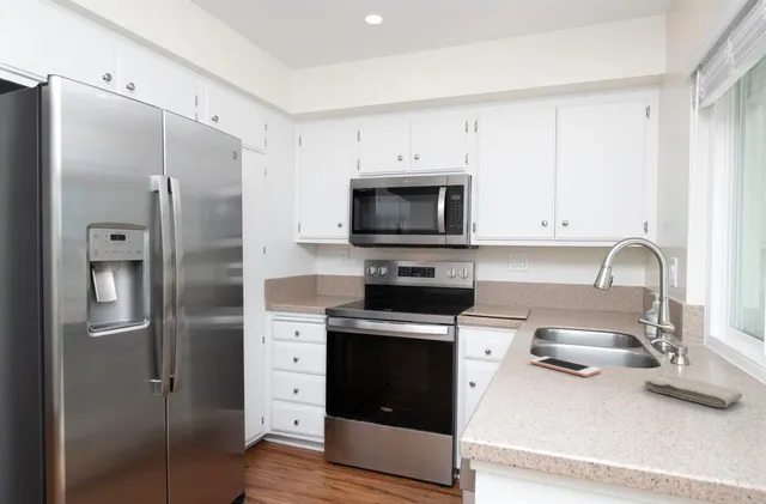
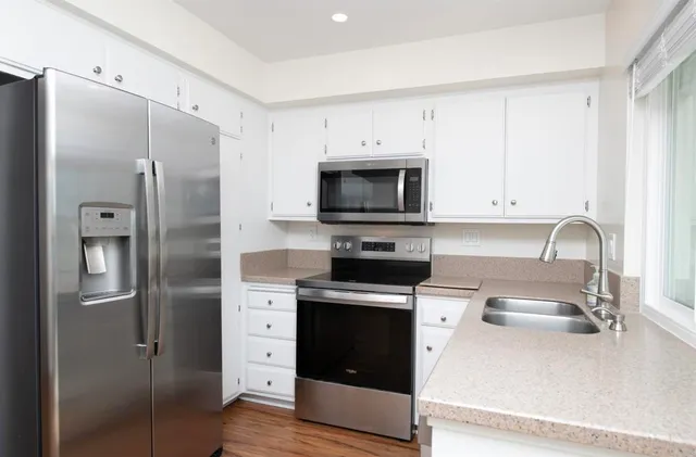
- cell phone (564, 365)
- washcloth (691, 388)
